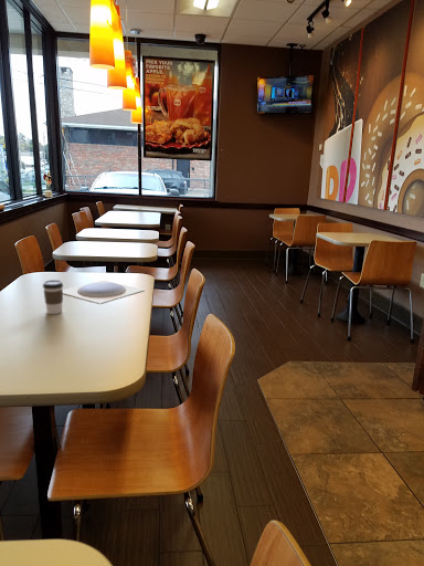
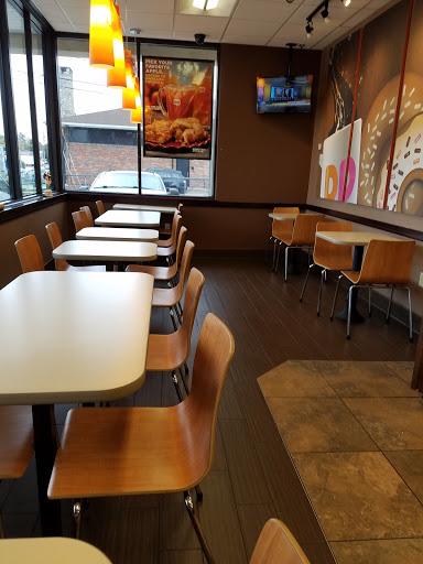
- coffee cup (53, 296)
- plate (102, 287)
